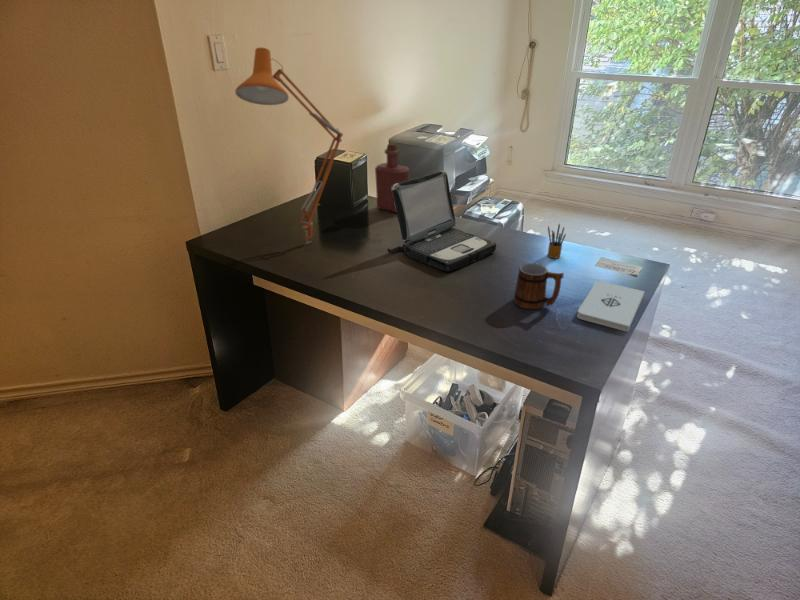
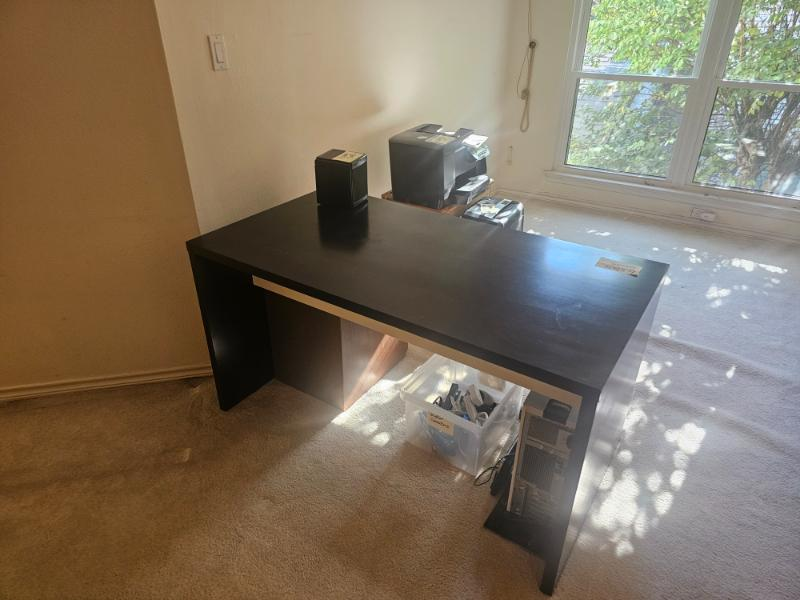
- mug (538, 286)
- bottle (392, 177)
- notepad (611, 304)
- pencil box (556, 240)
- desk lamp (323, 162)
- laptop (442, 218)
